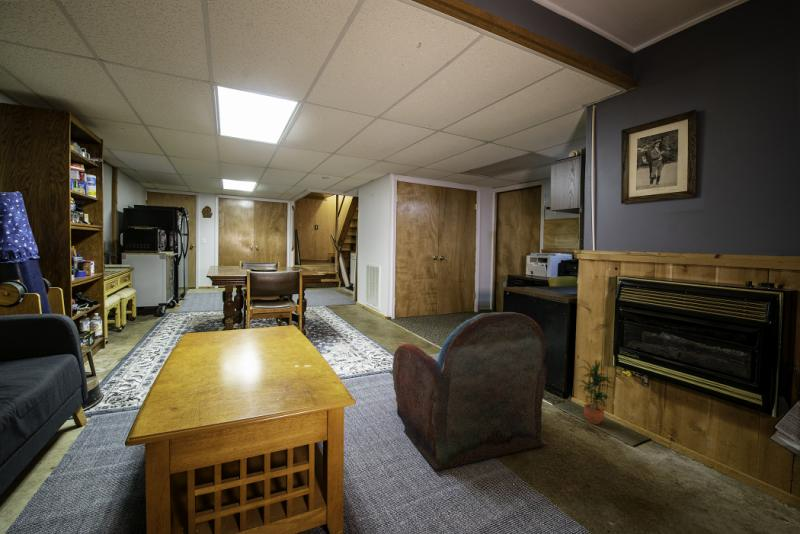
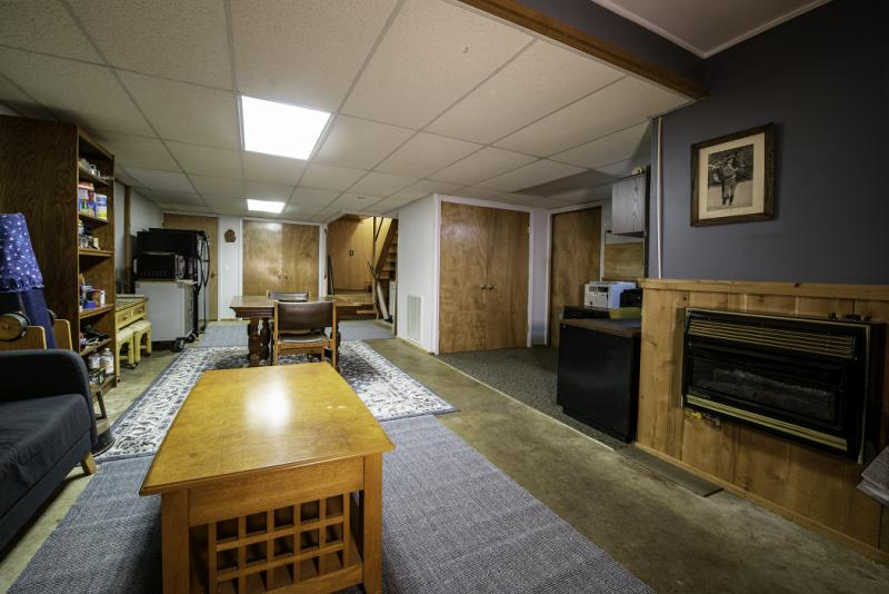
- armchair (462, 365)
- potted plant (597, 391)
